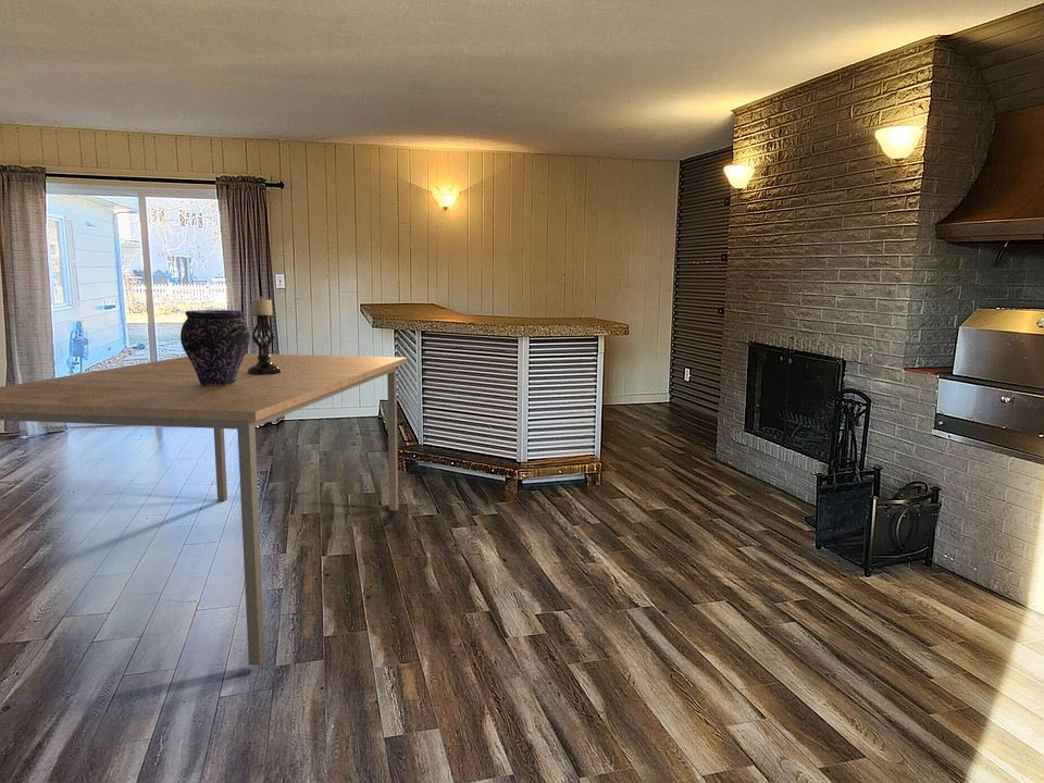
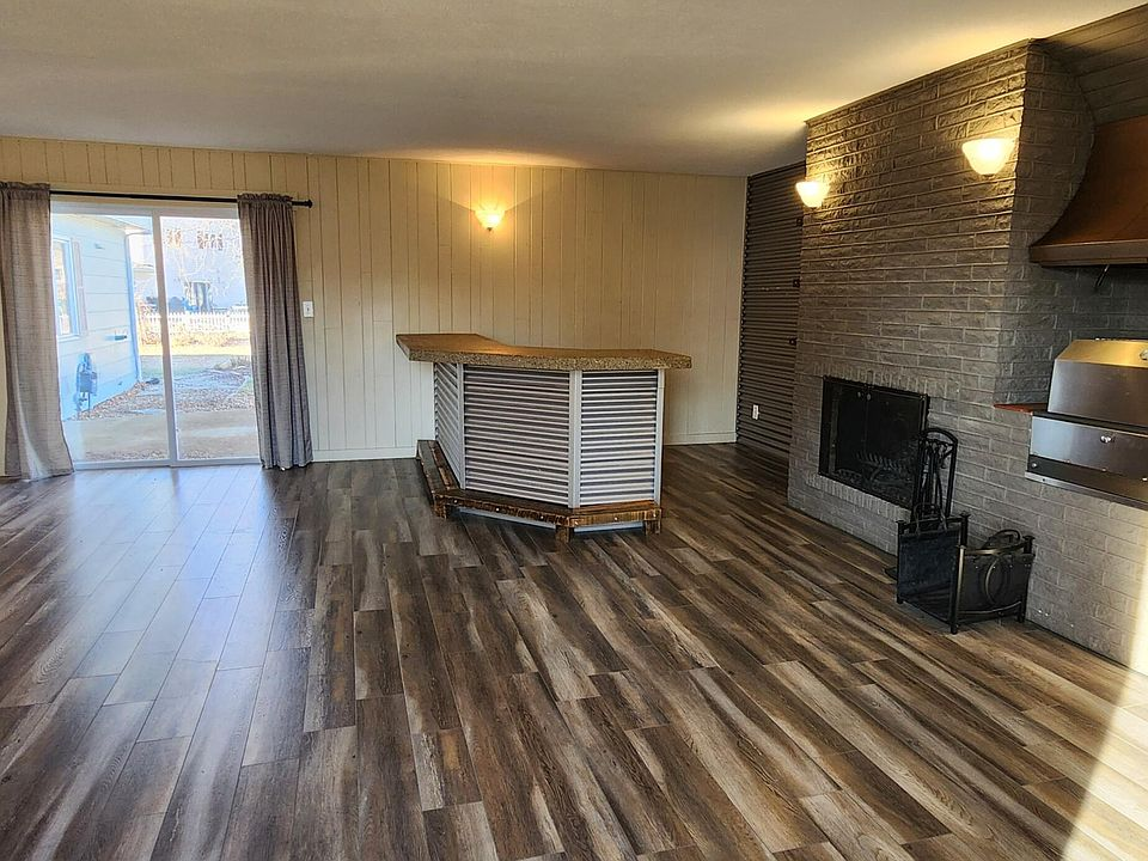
- dining table (225, 469)
- vase (216, 347)
- candle holder (264, 335)
